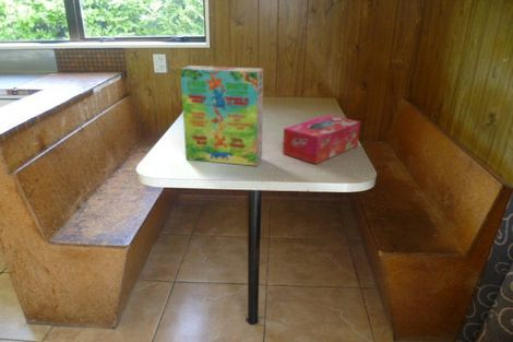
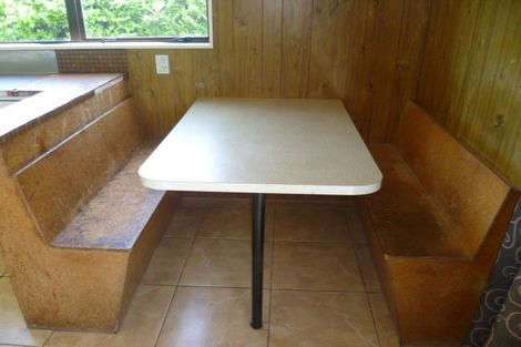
- cereal box (223, 115)
- tissue box (322, 137)
